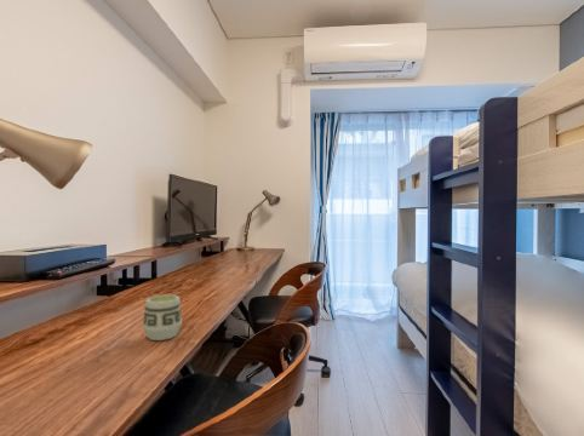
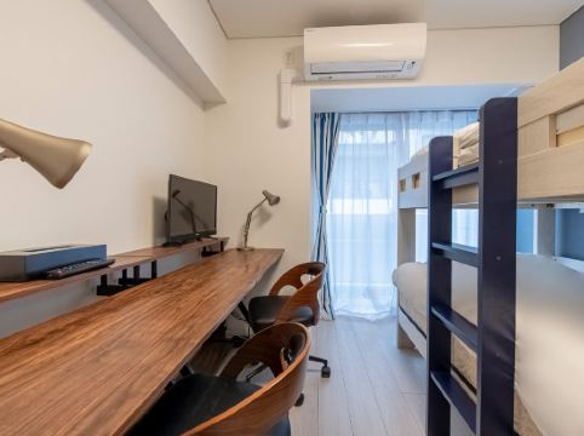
- cup (162, 316)
